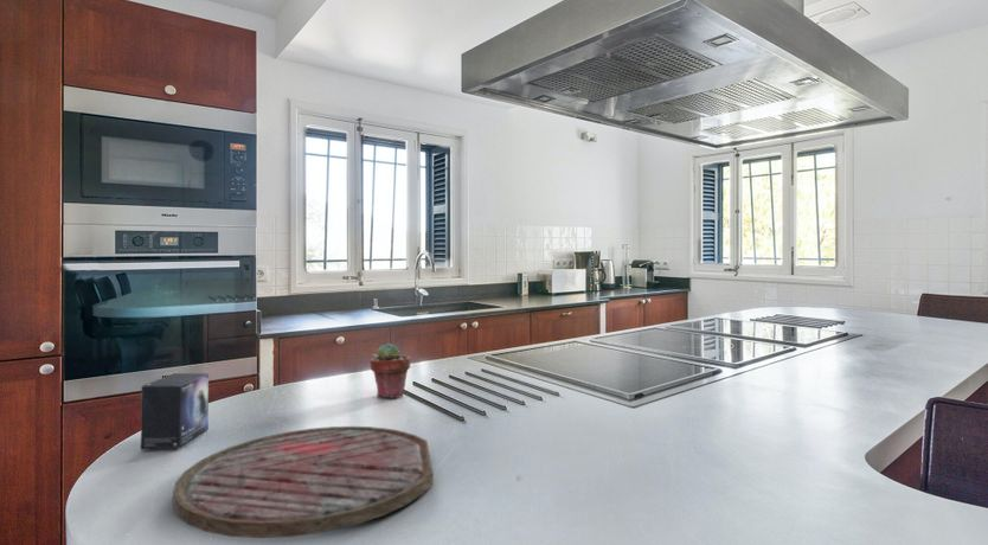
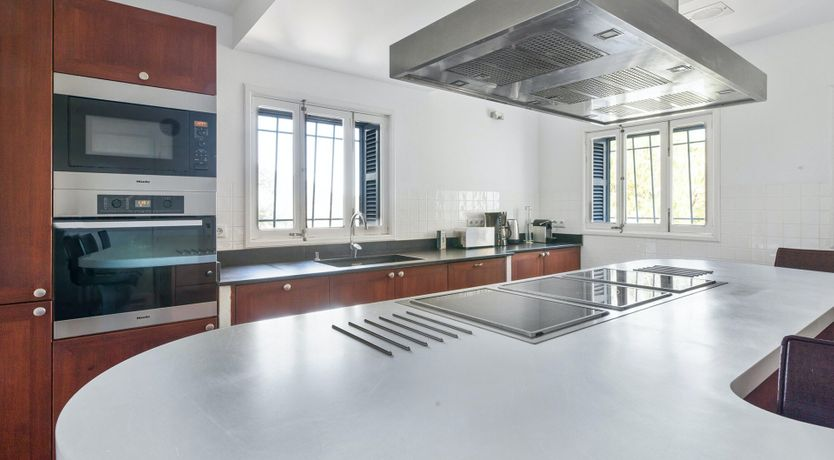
- cutting board (316, 468)
- potted succulent (390, 368)
- small box (177, 408)
